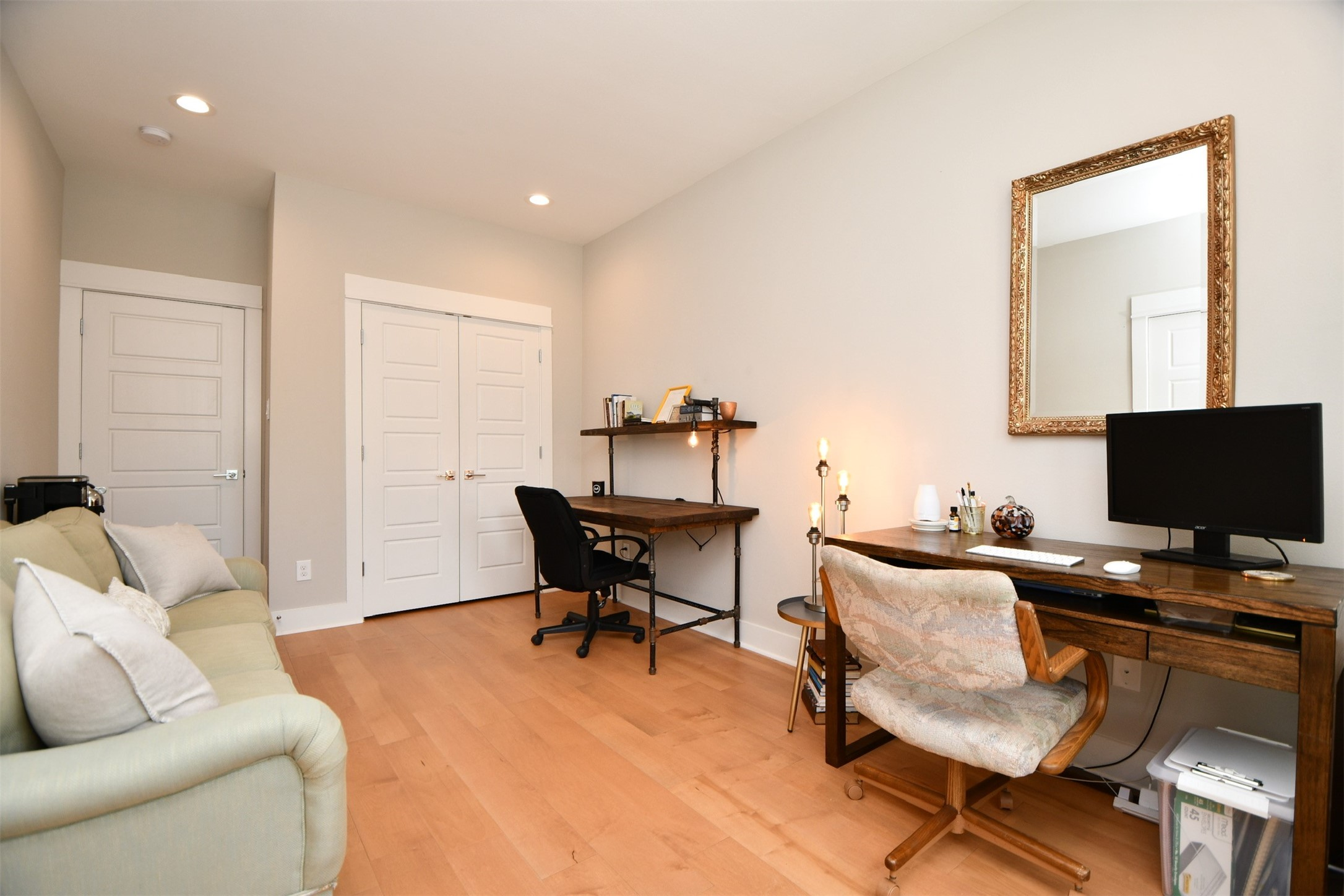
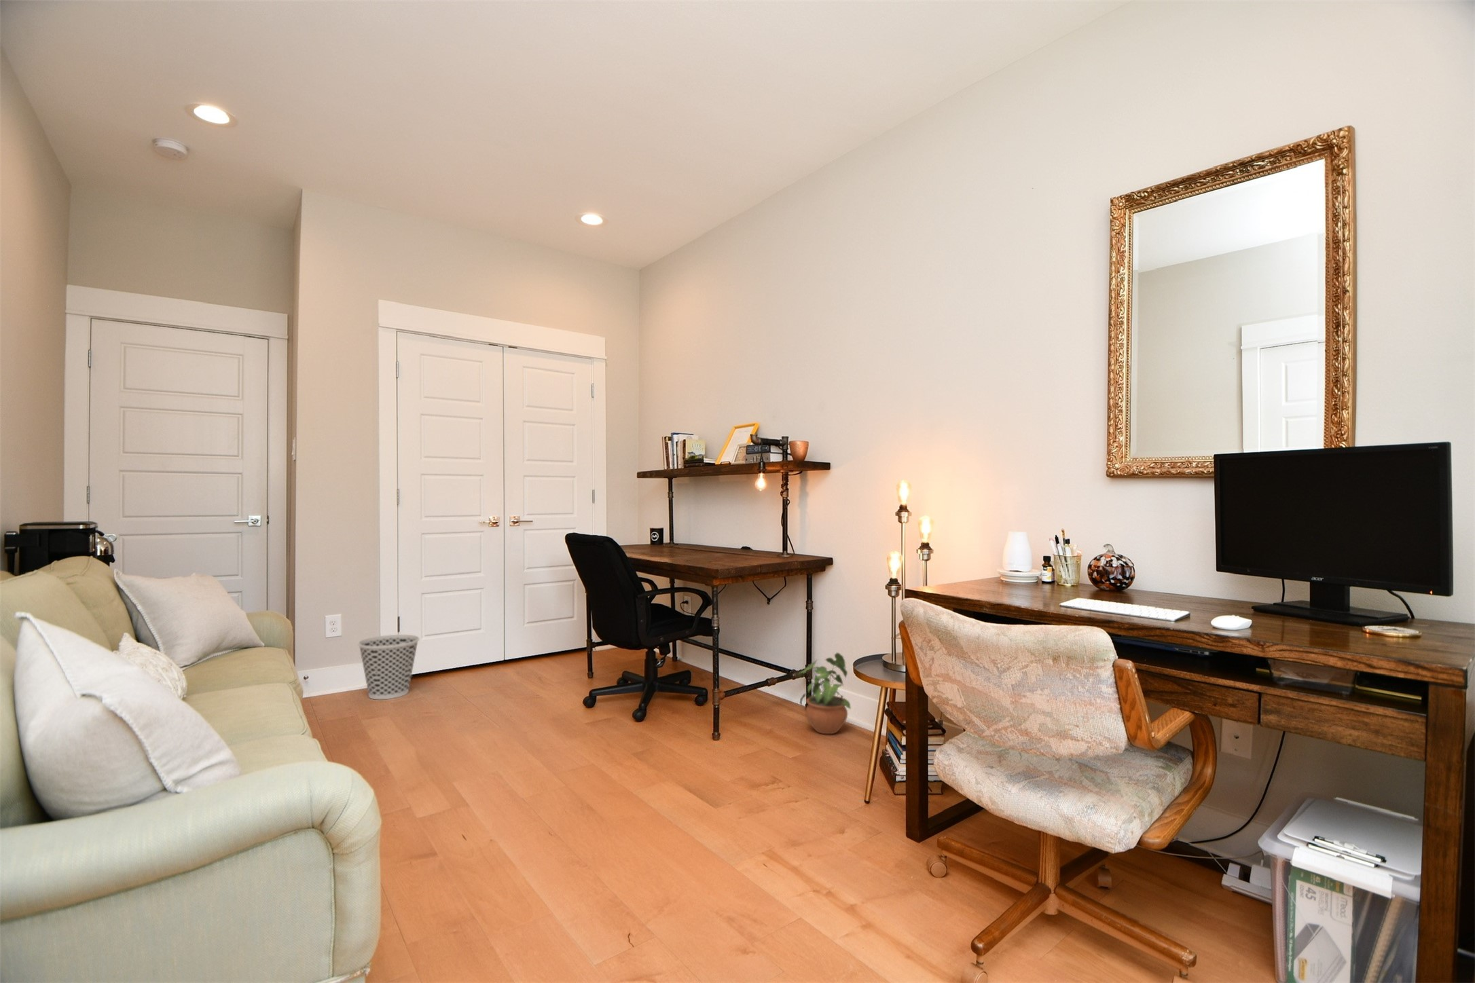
+ wastebasket (389, 667)
+ potted plant (830, 690)
